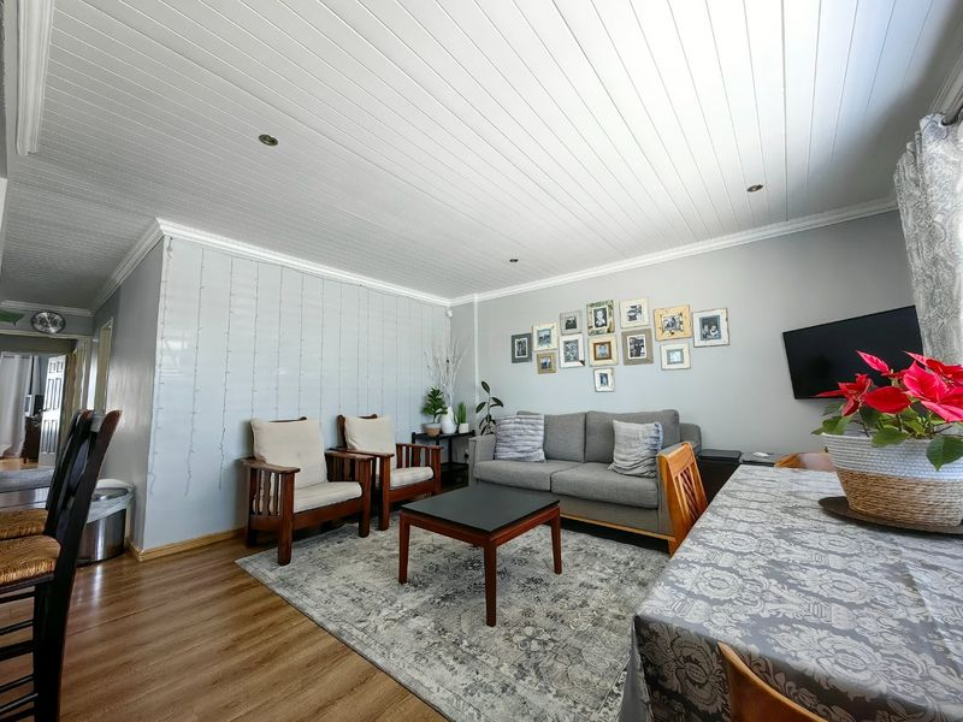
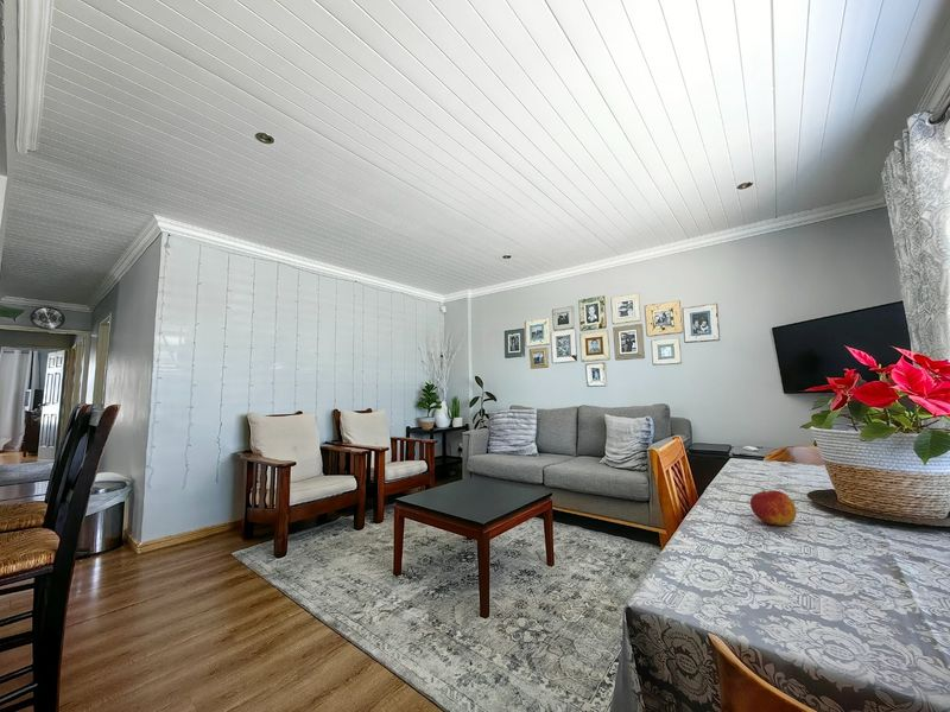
+ apple (772, 506)
